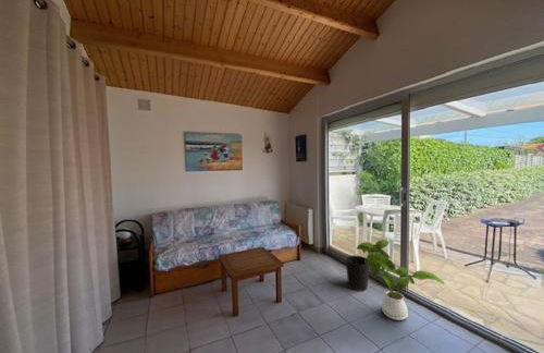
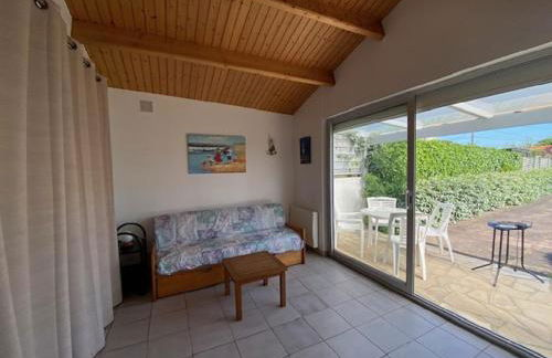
- house plant (388, 280)
- wastebasket (357, 272)
